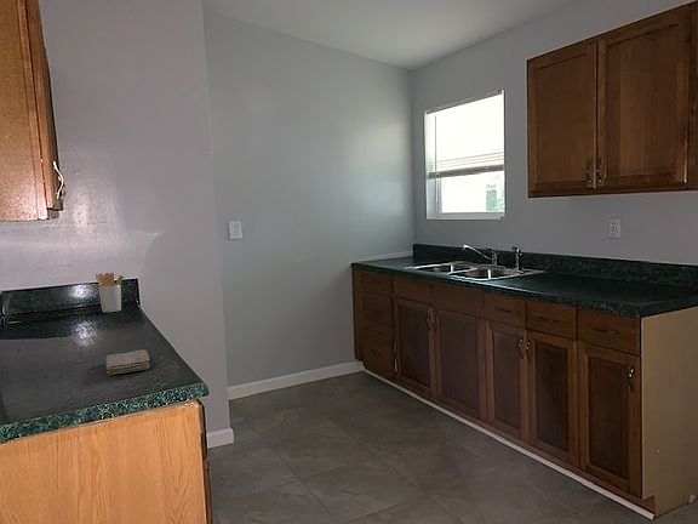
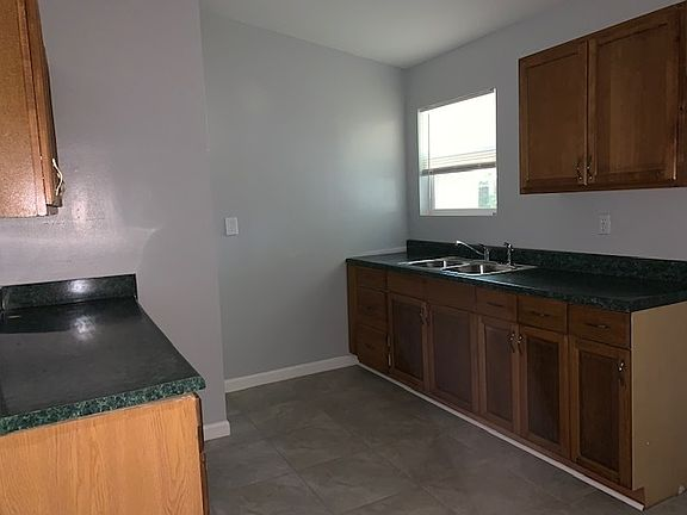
- utensil holder (109, 291)
- washcloth (127, 360)
